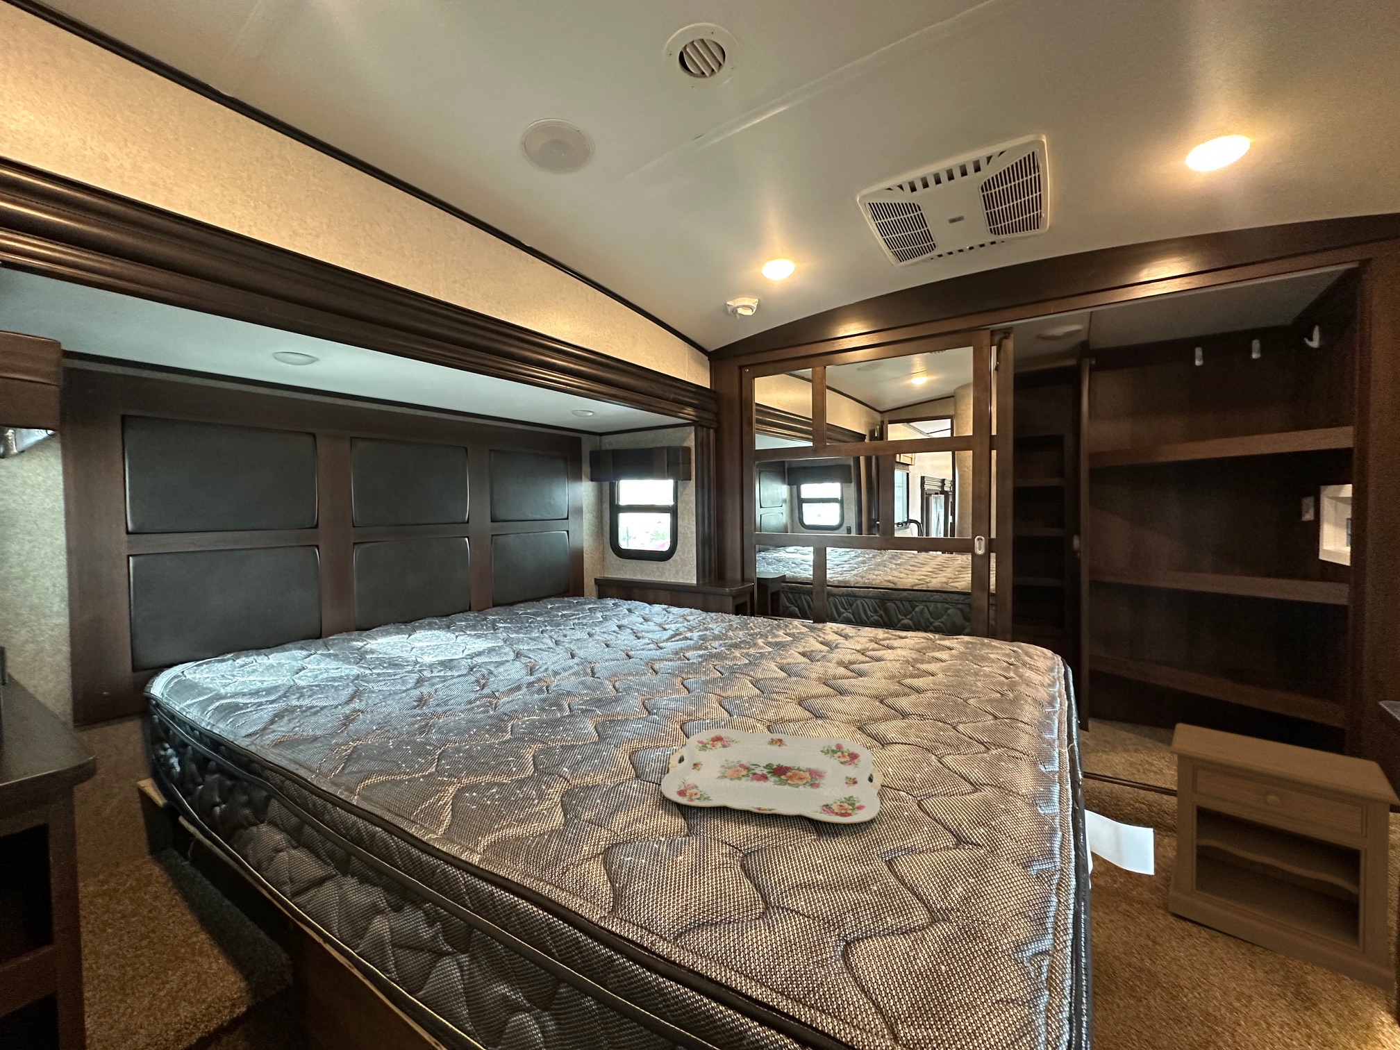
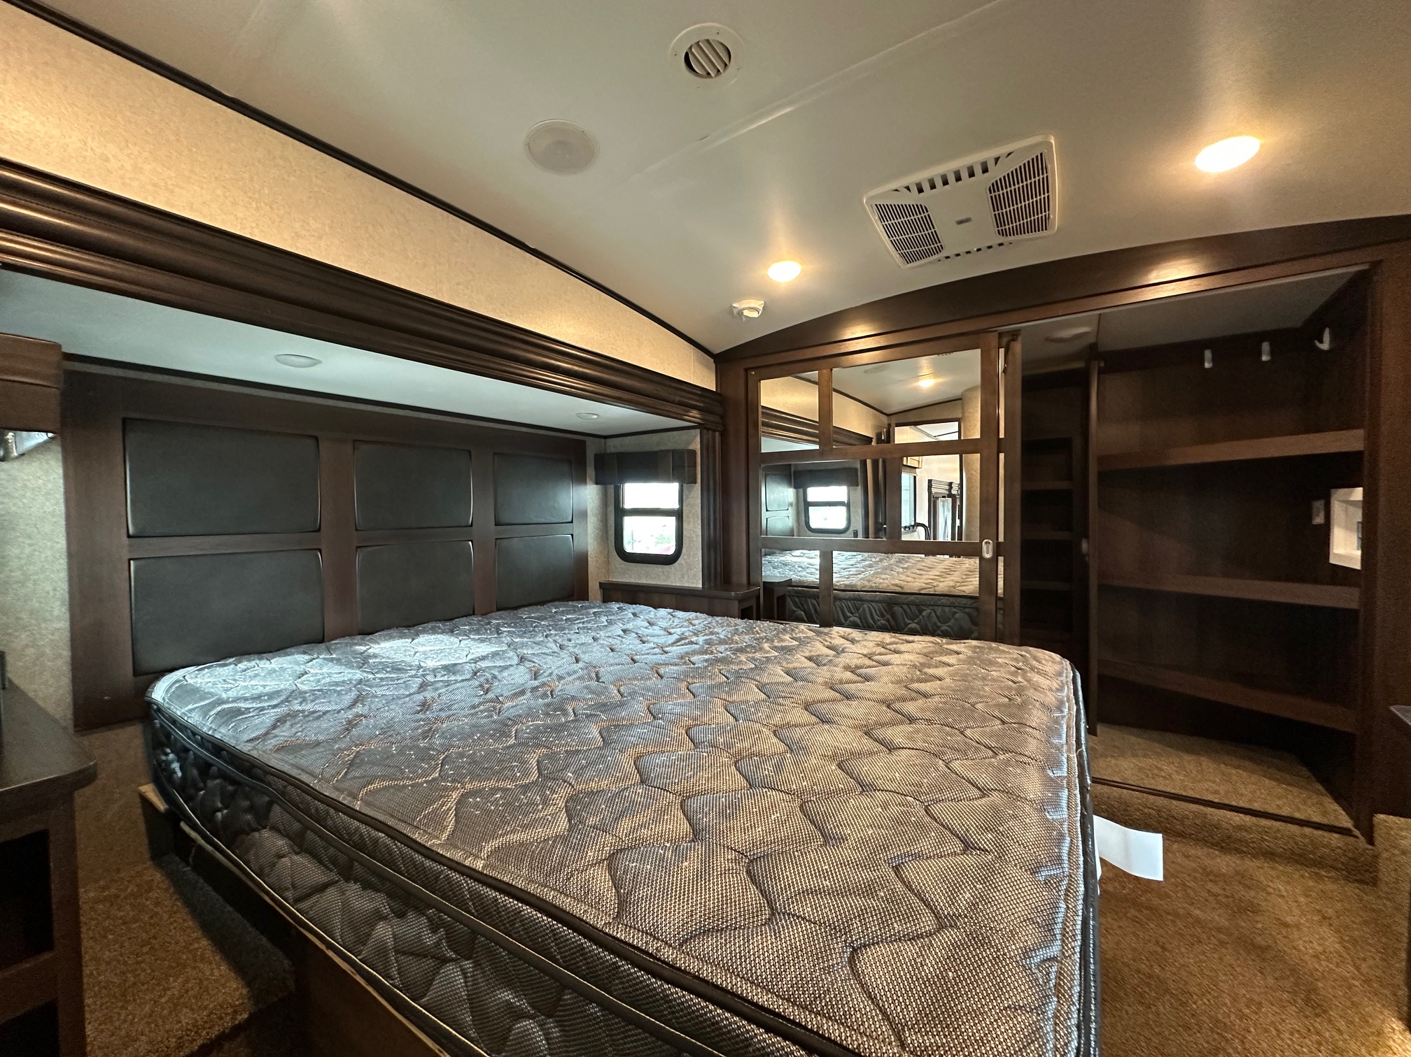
- serving tray (772, 770)
- nightstand (1270, 839)
